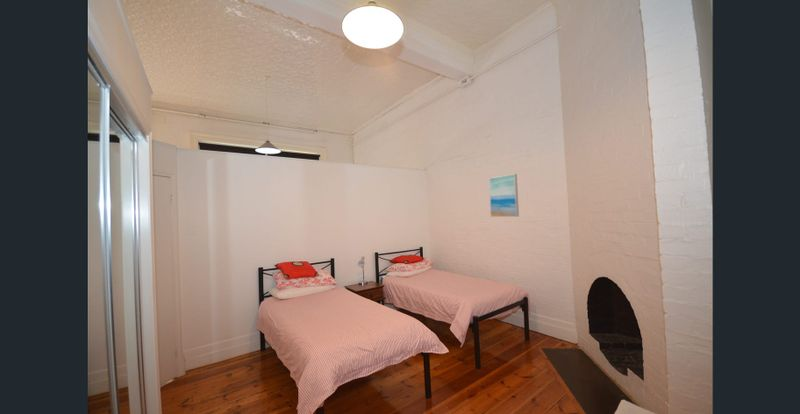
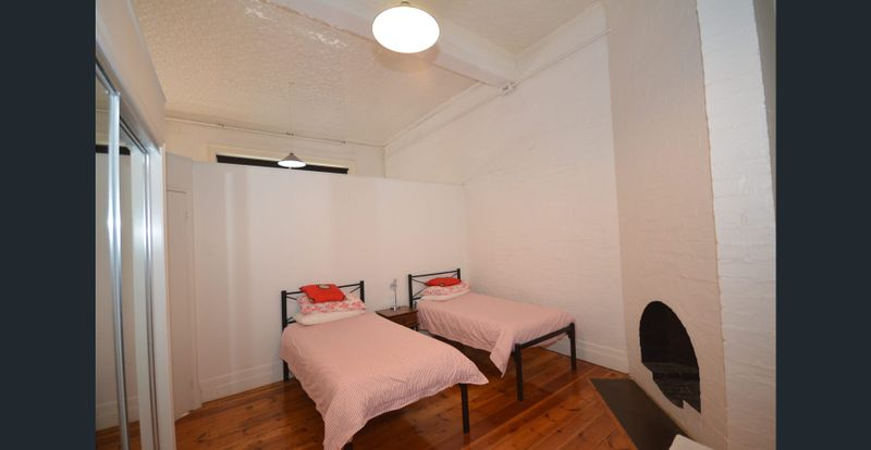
- wall art (503, 196)
